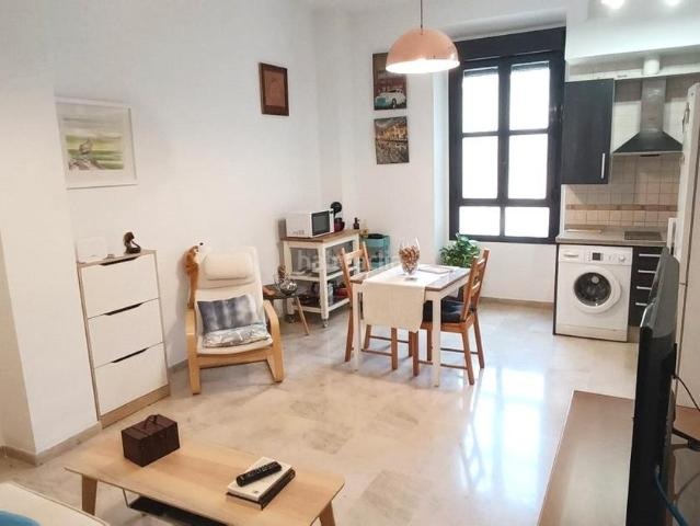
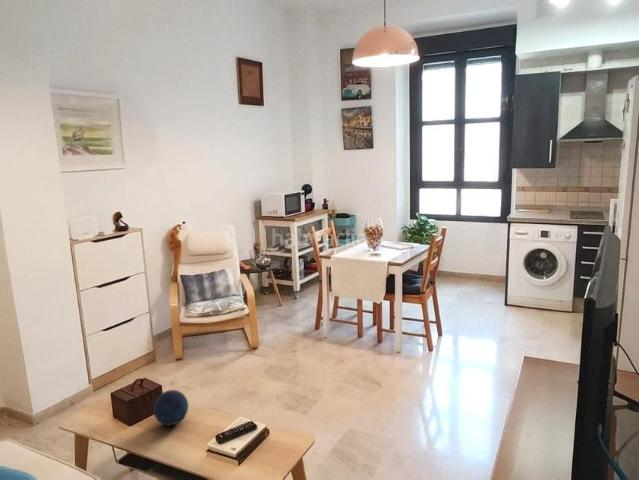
+ decorative orb (171, 407)
